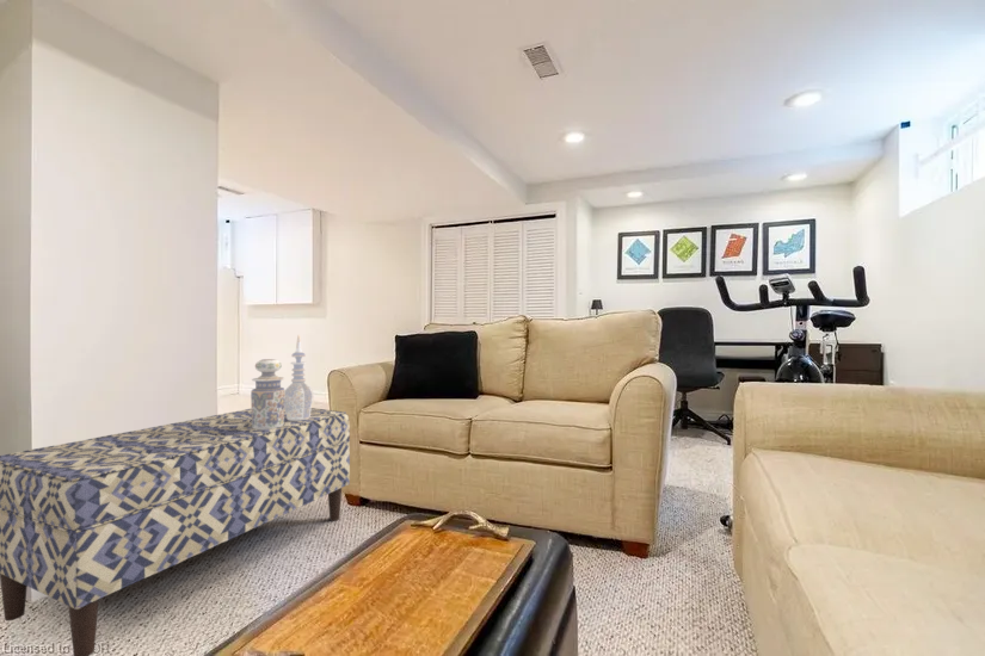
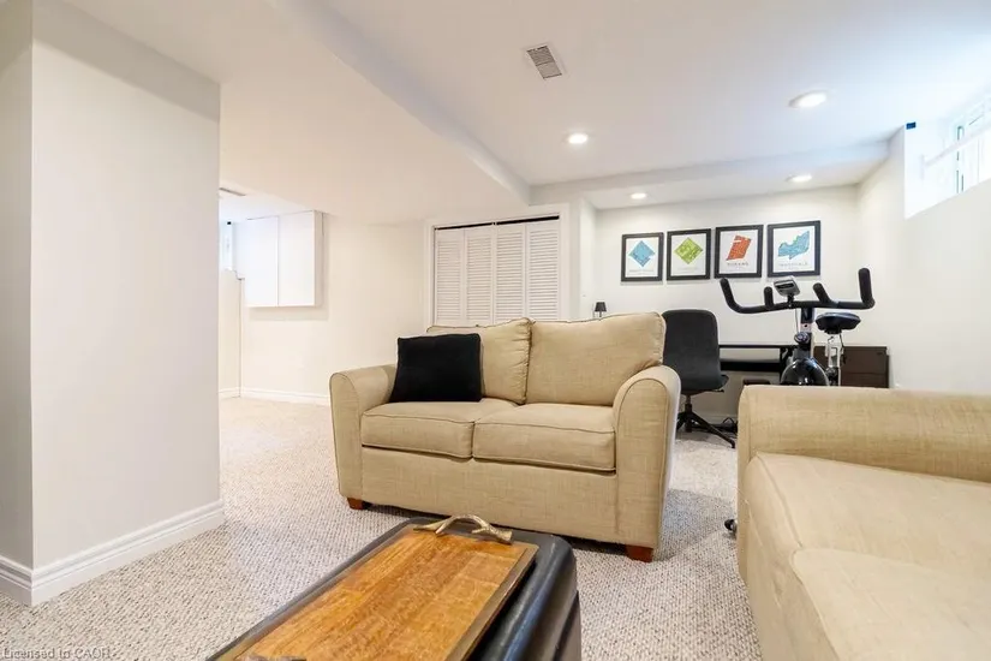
- bench (207, 494)
- decorative vase (283, 378)
